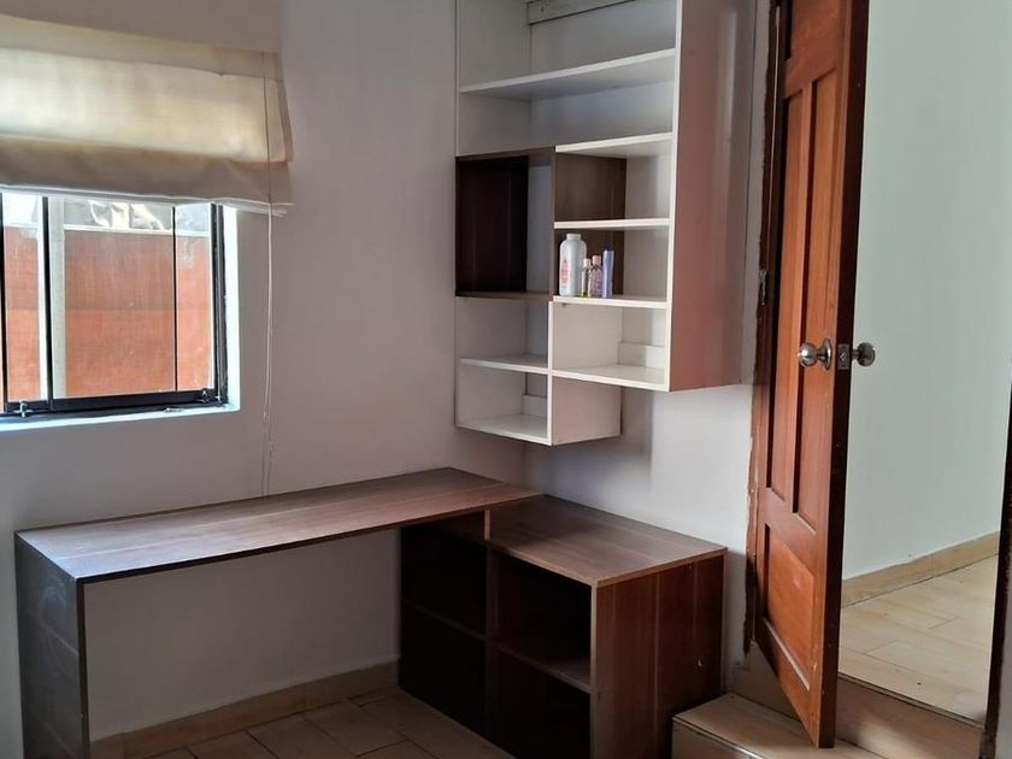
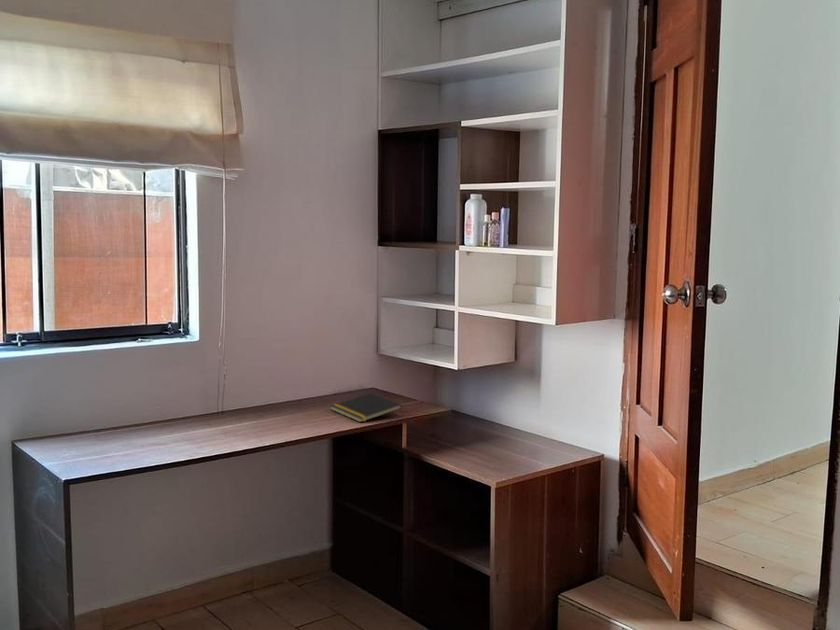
+ notepad (365, 407)
